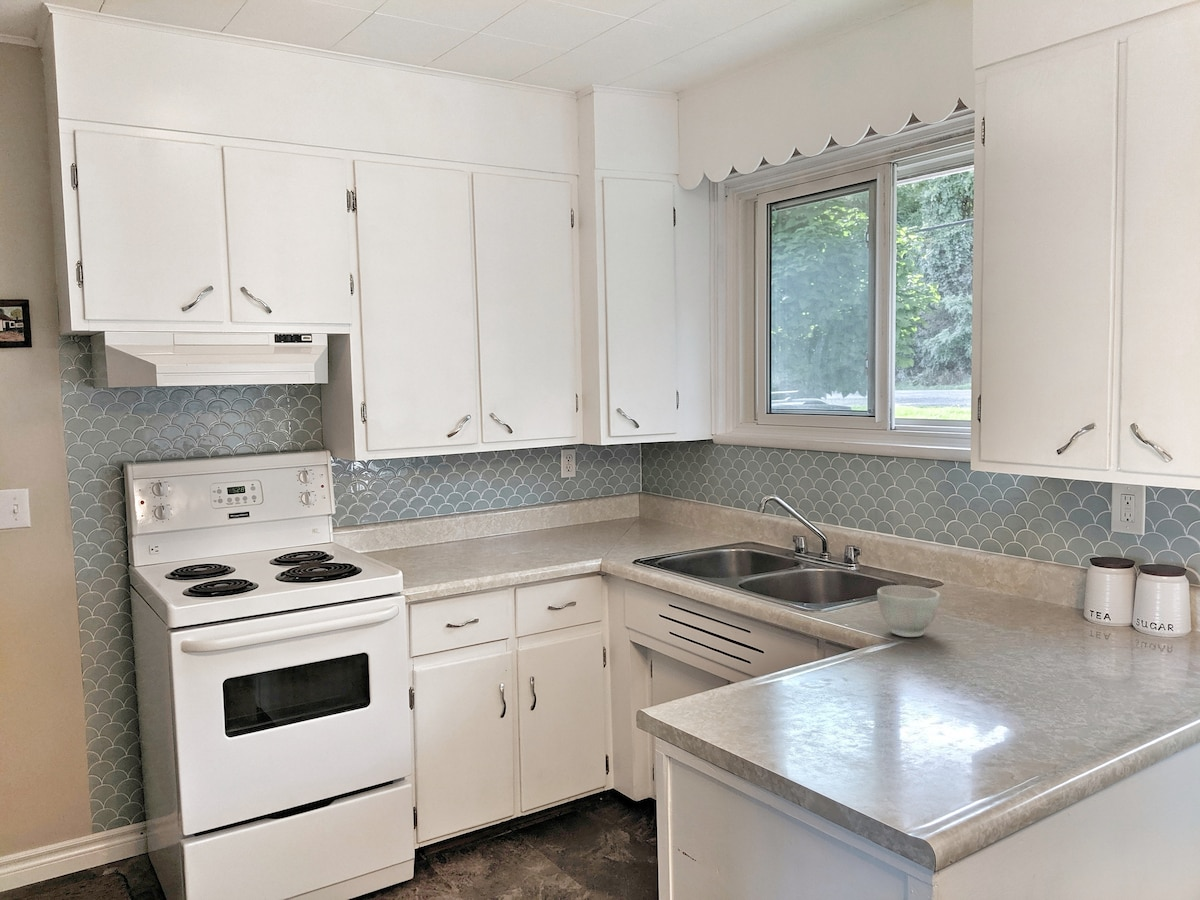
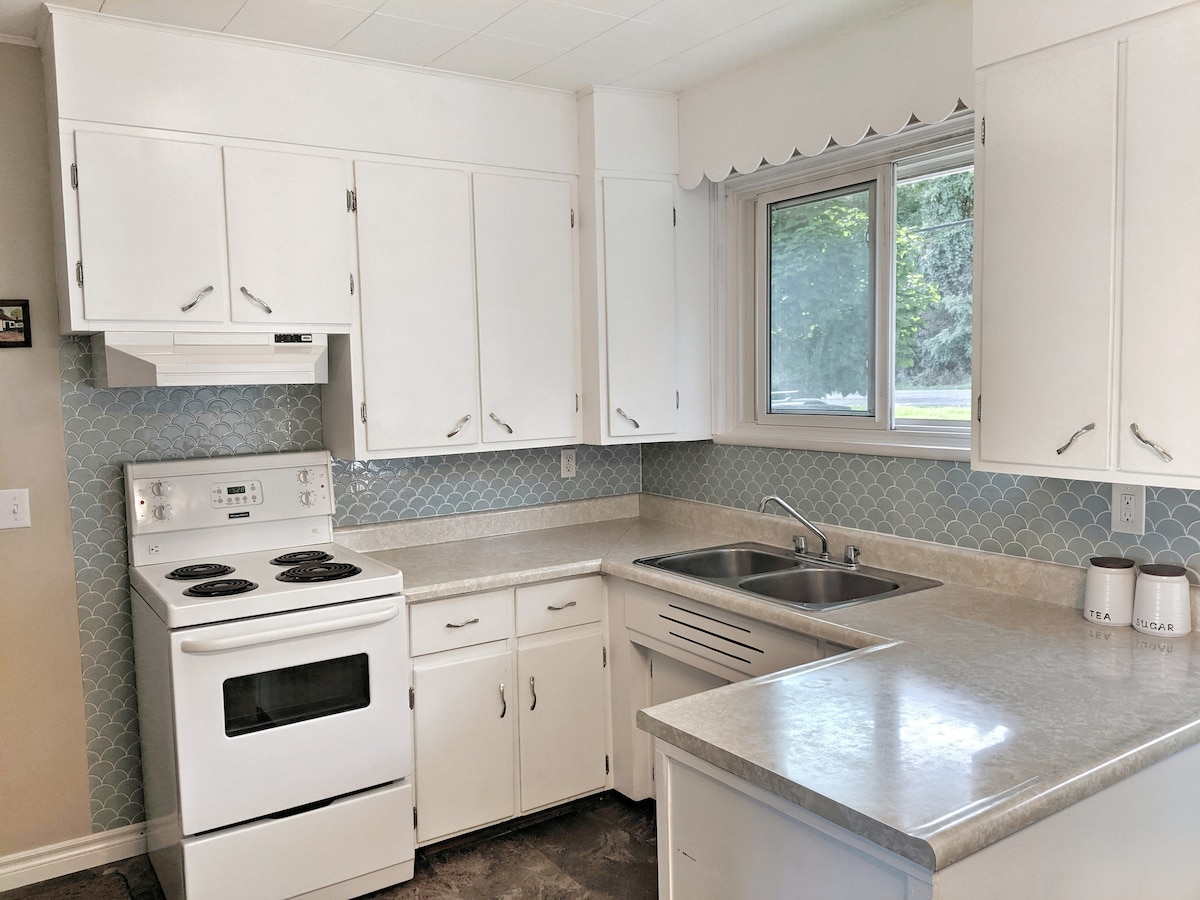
- bowl (908, 612)
